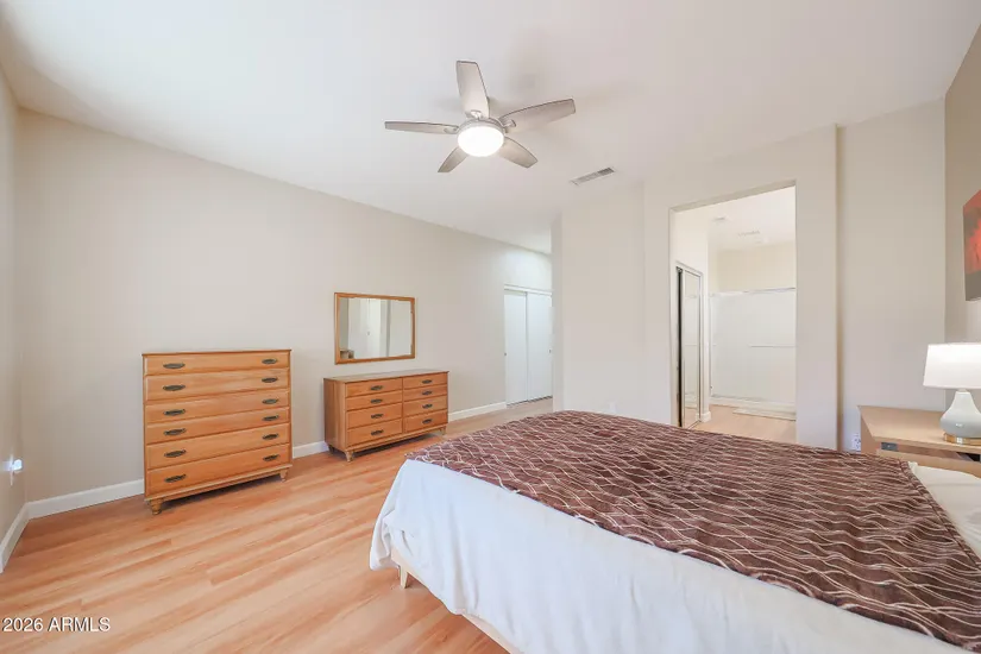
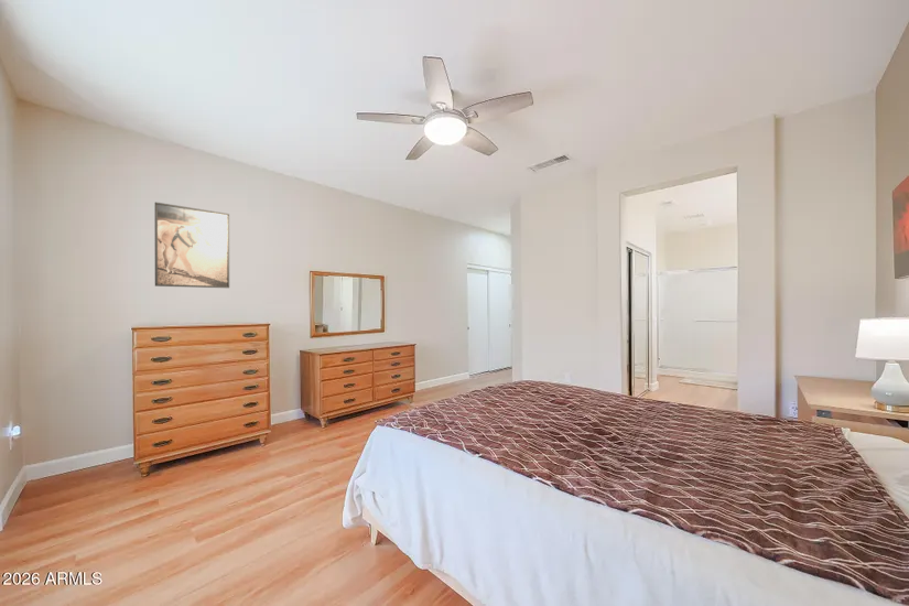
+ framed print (194, 247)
